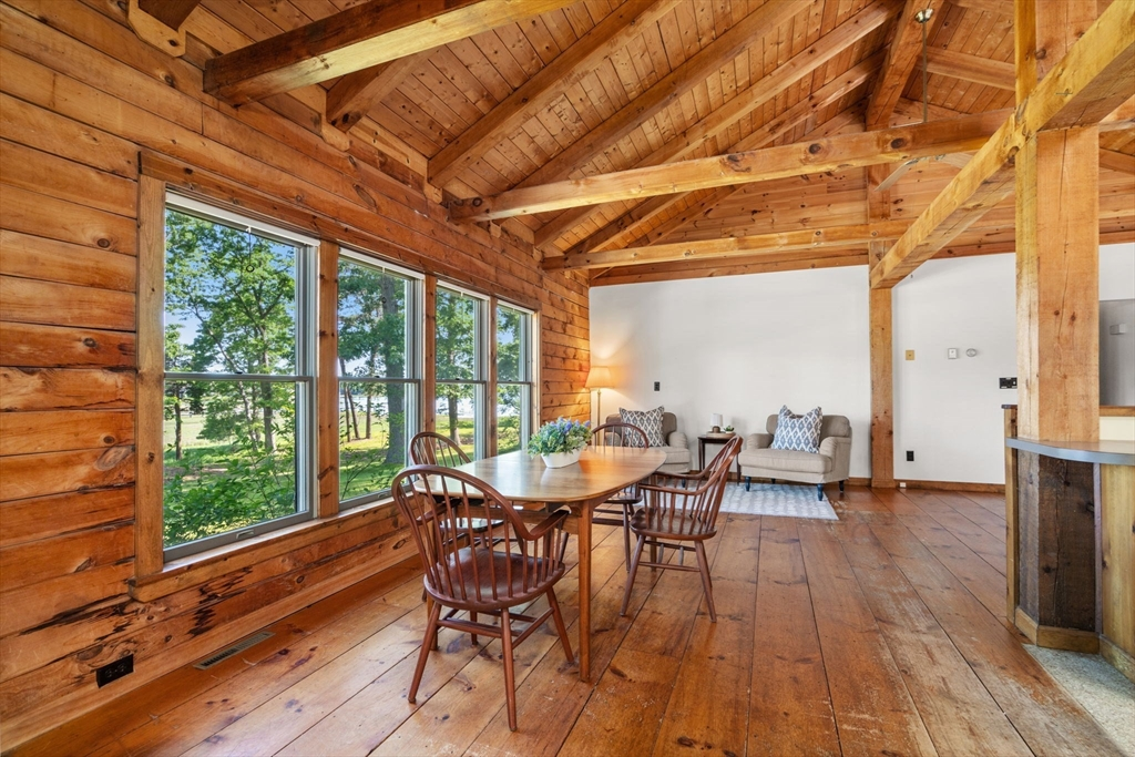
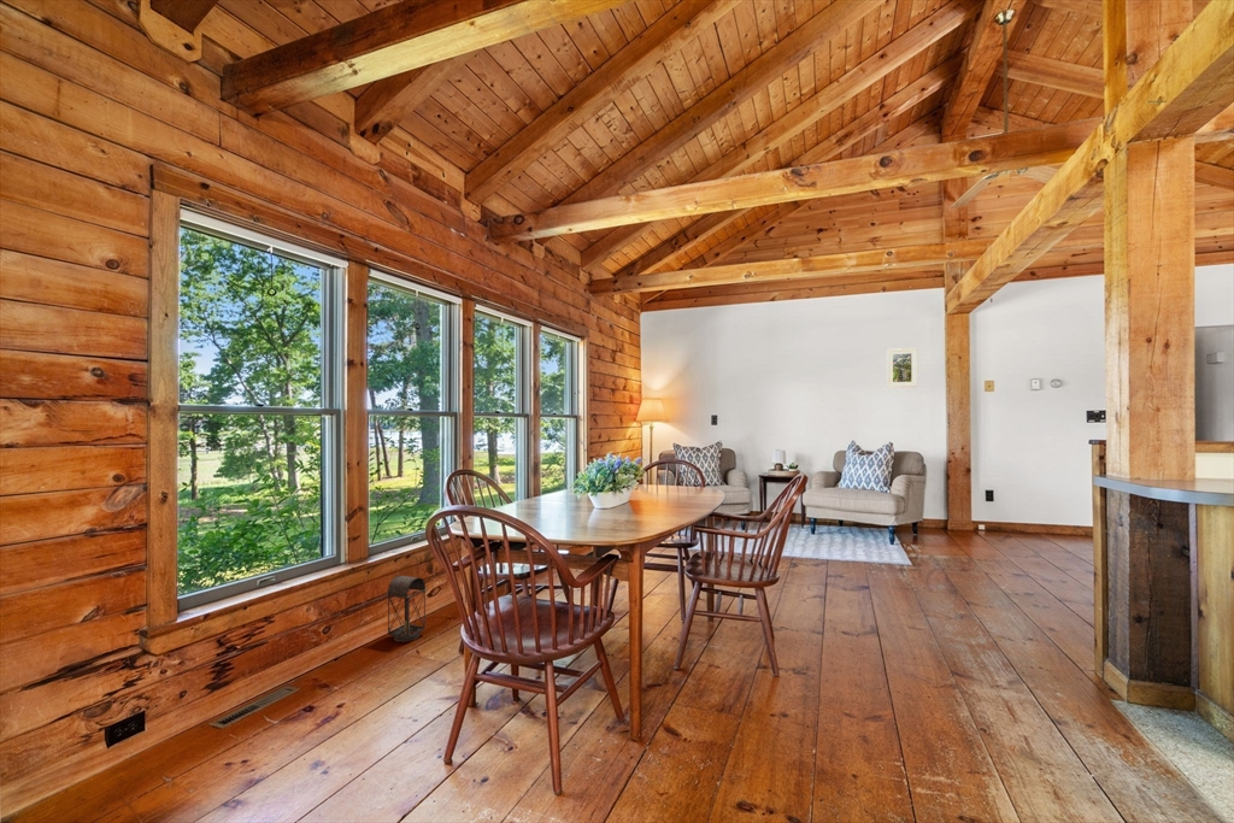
+ lantern (406, 594)
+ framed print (901, 368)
